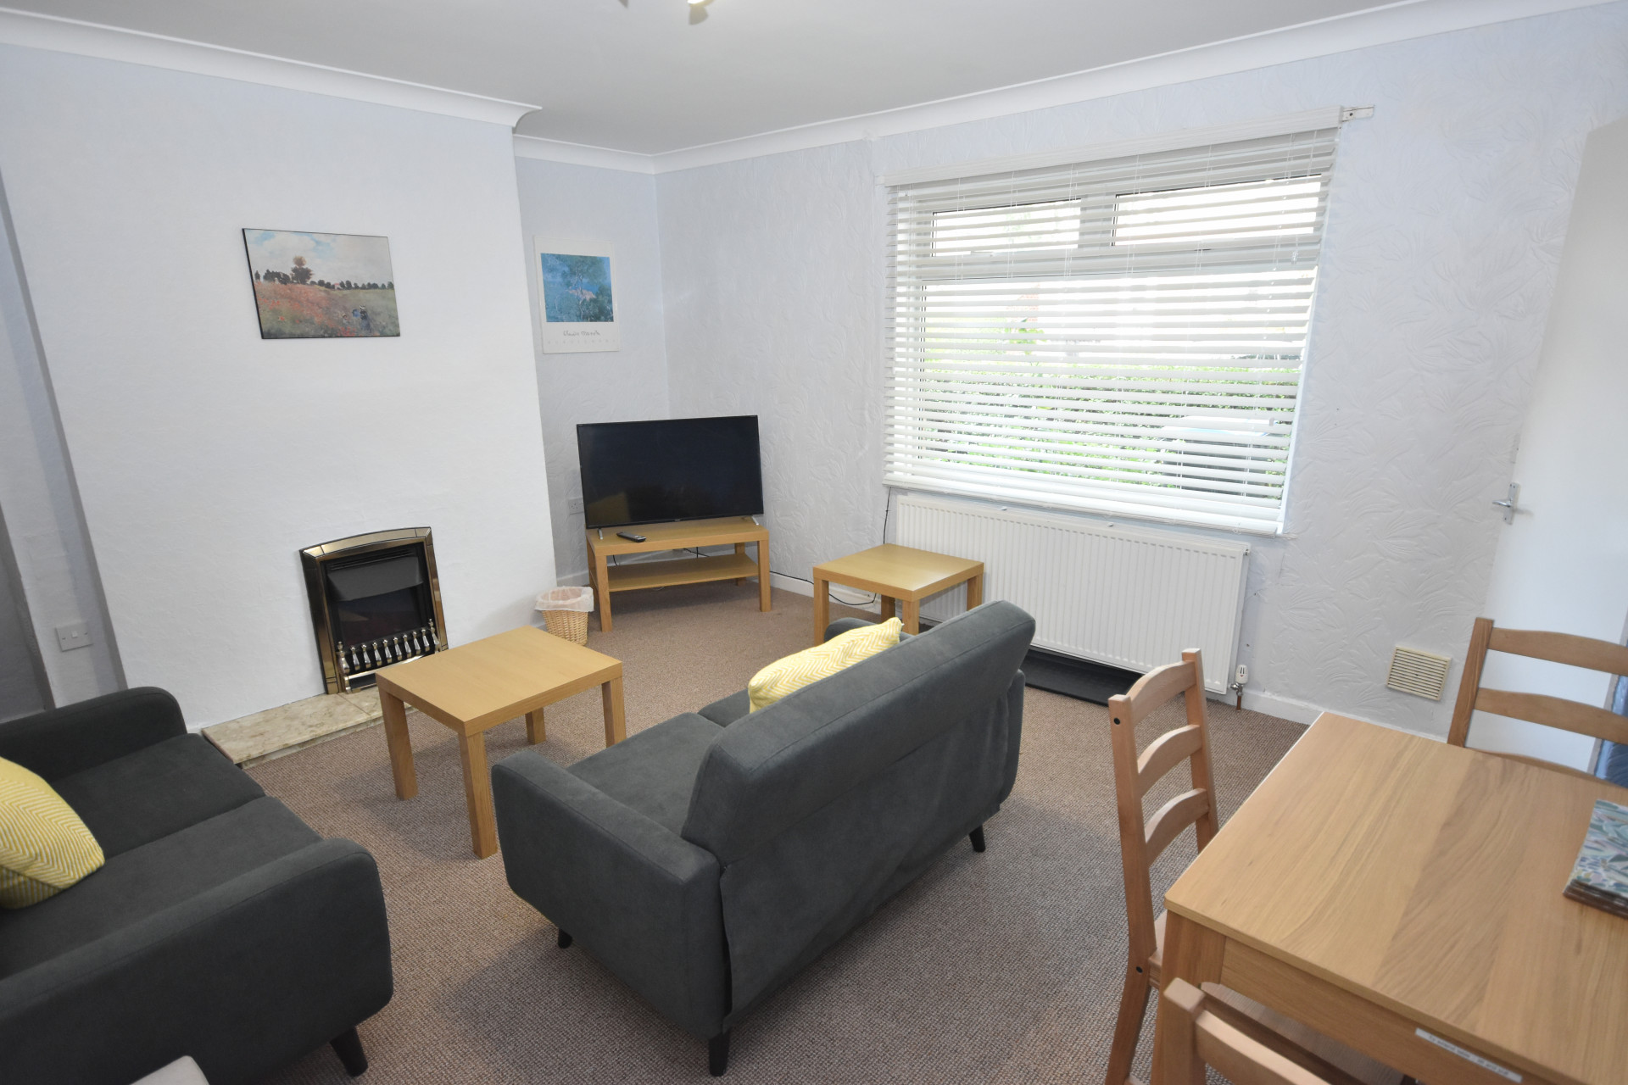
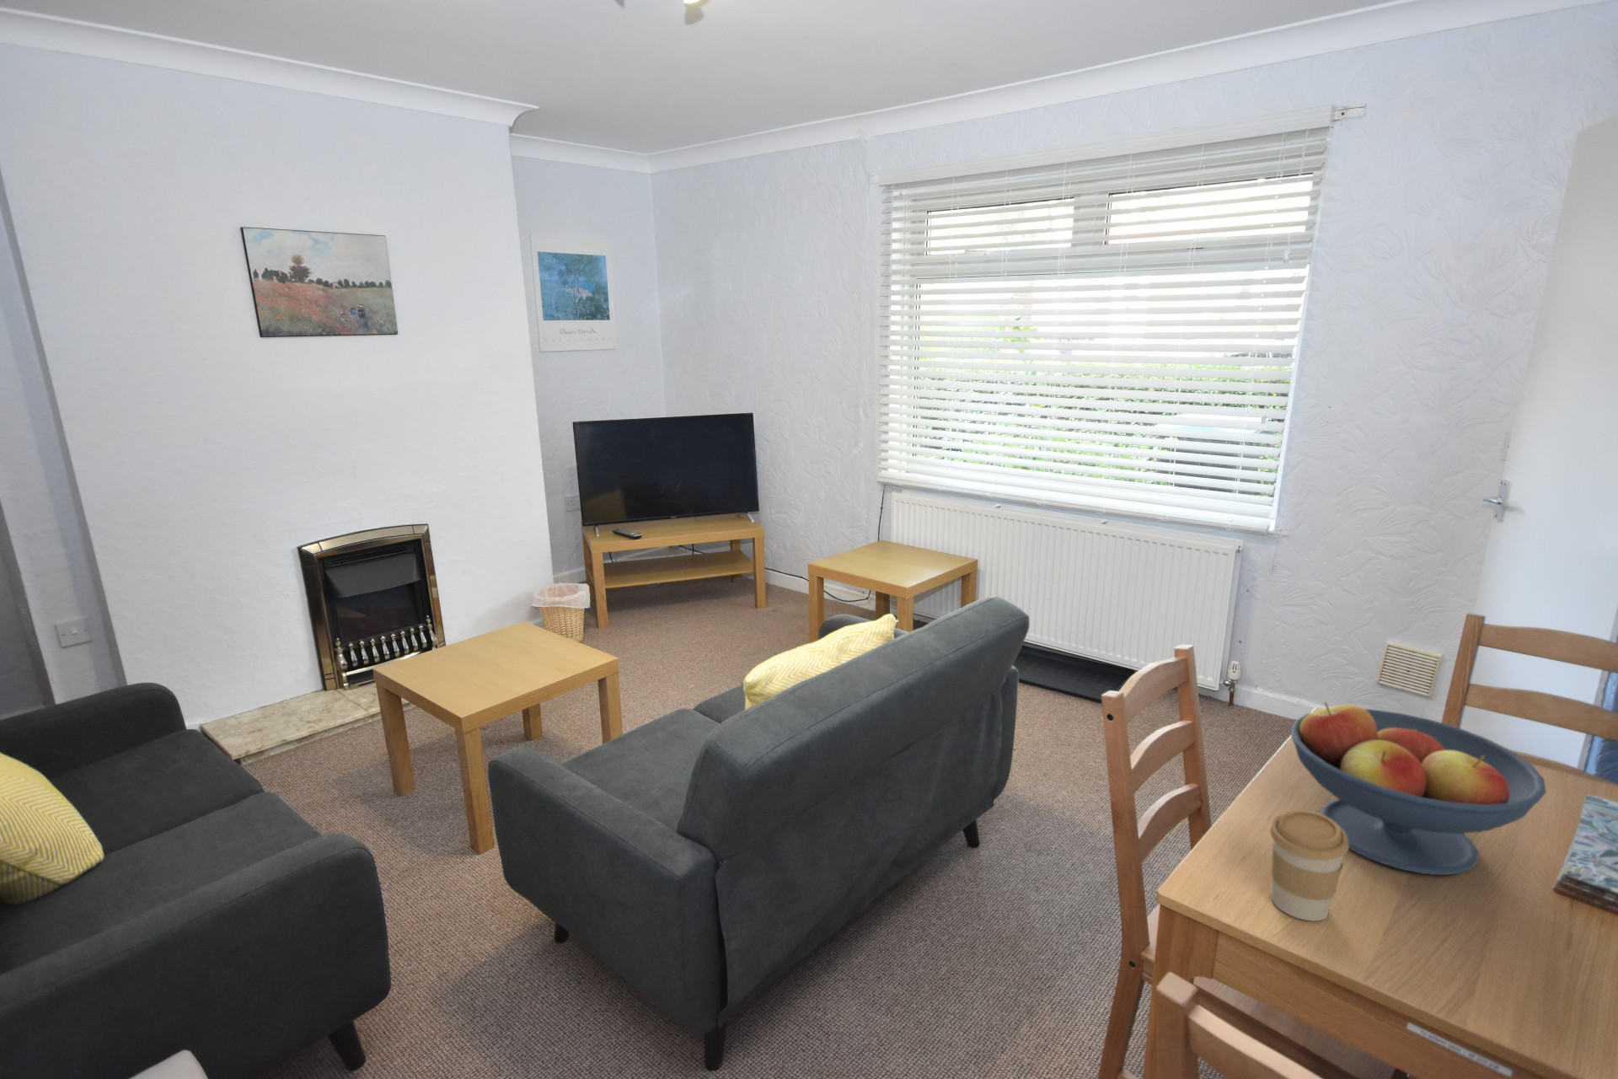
+ coffee cup (1305, 863)
+ fruit bowl (1404, 779)
